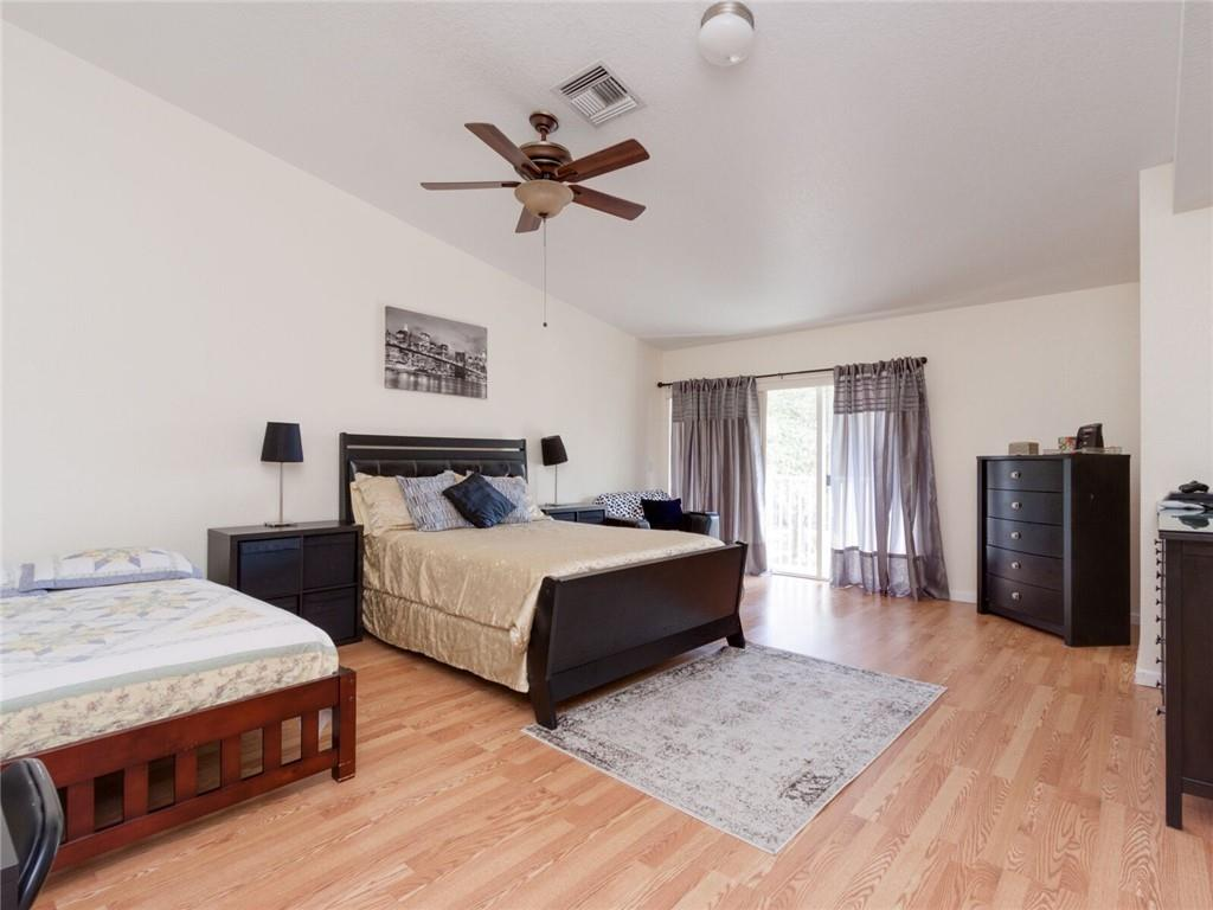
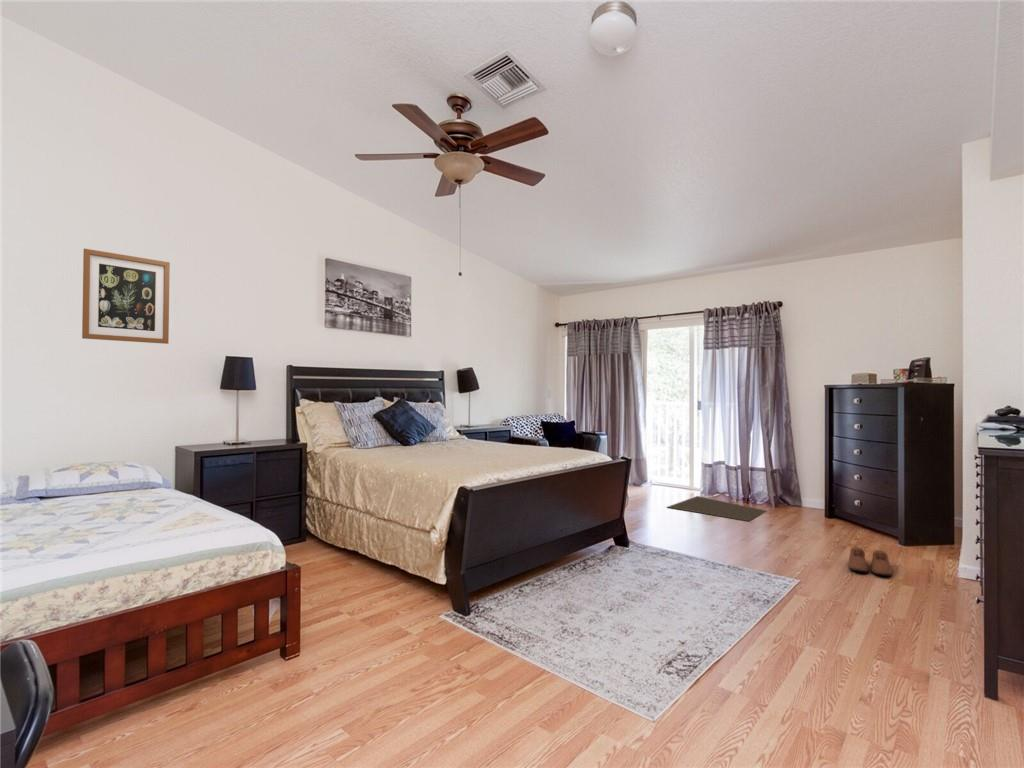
+ doormat (720, 506)
+ wall art (128, 298)
+ shoe (872, 559)
